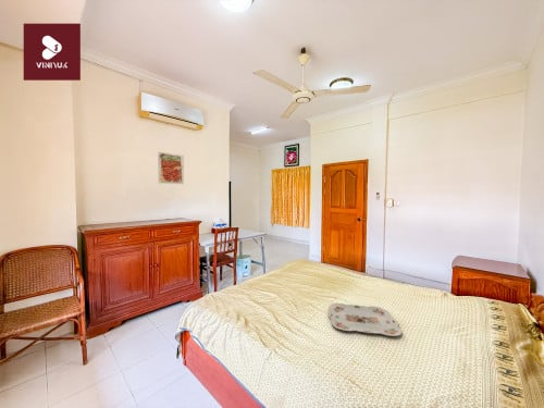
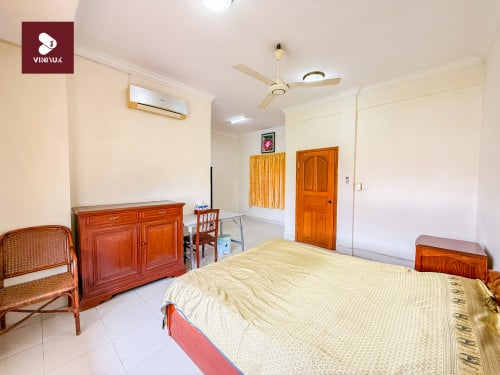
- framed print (171, 169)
- serving tray (361, 318)
